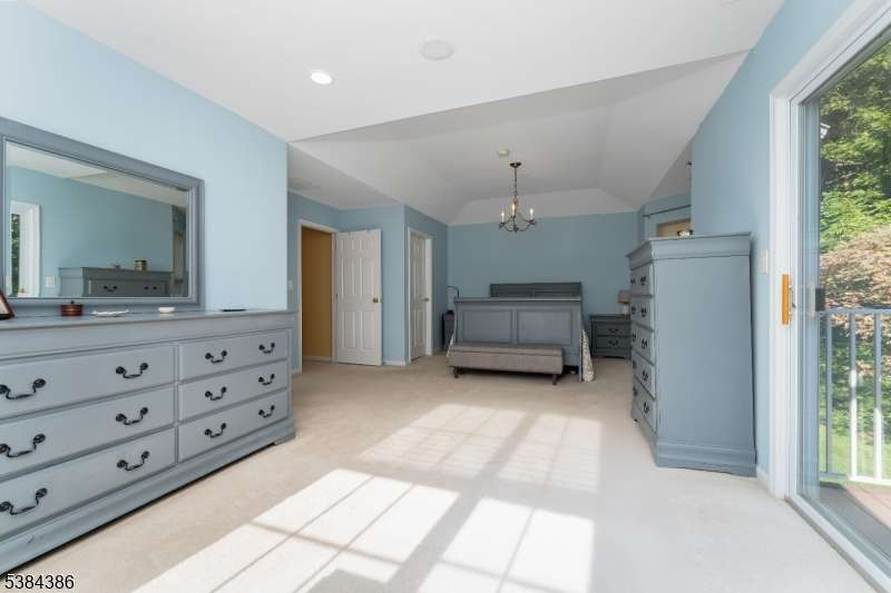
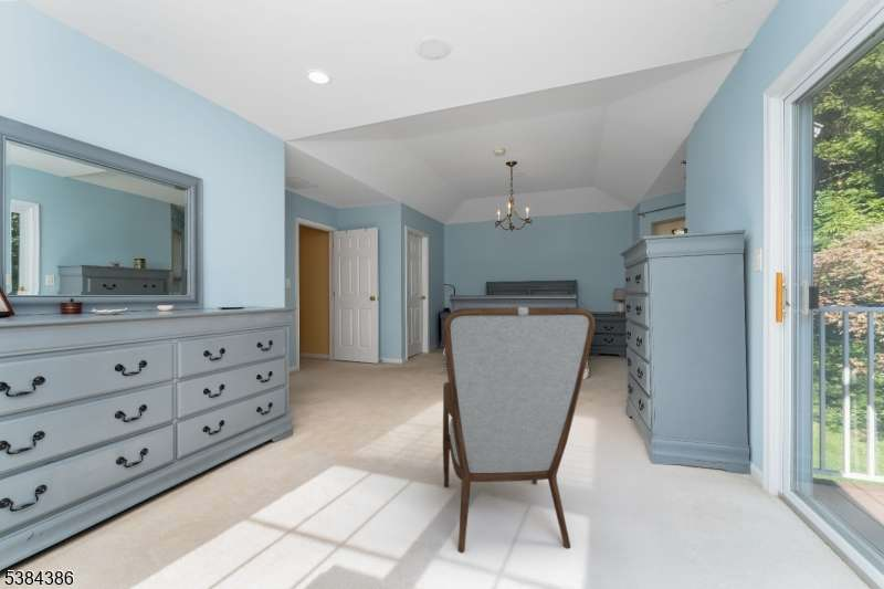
+ armchair (502, 410)
